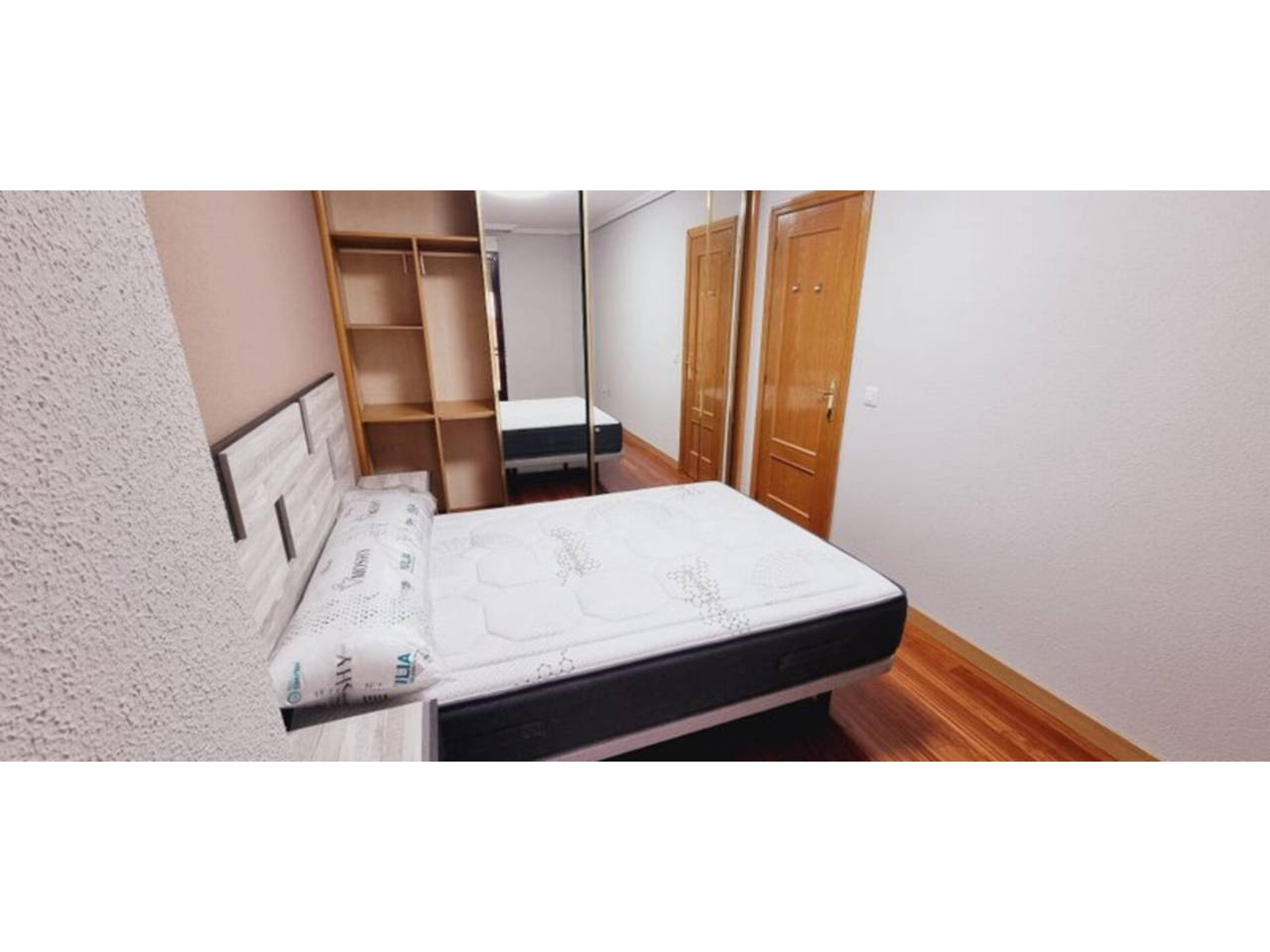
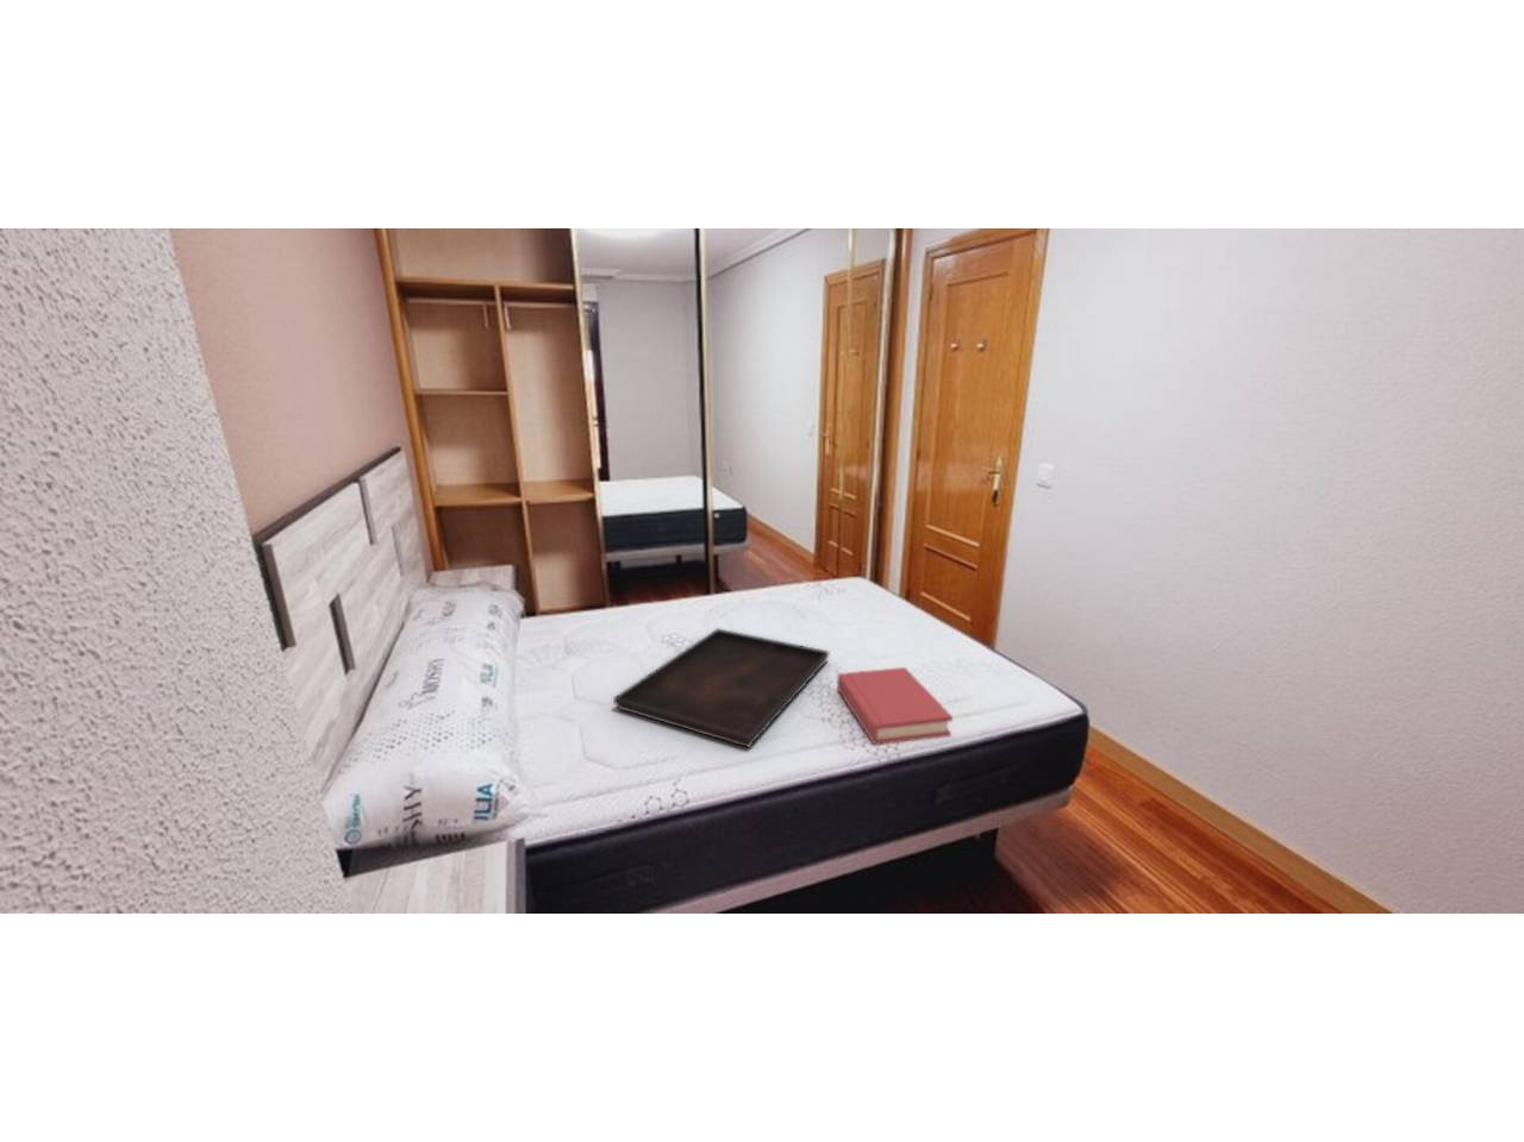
+ serving tray (730, 677)
+ hardback book (889, 702)
